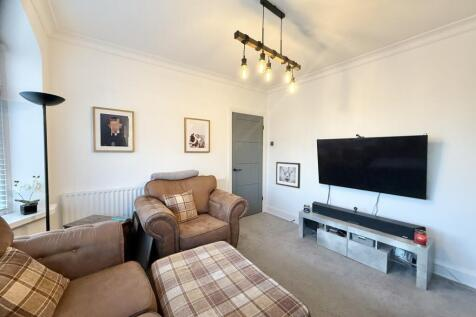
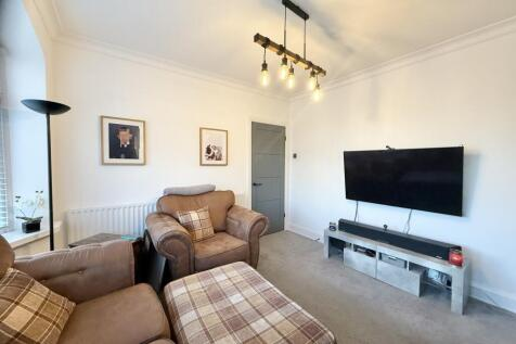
- wall art (287, 174)
